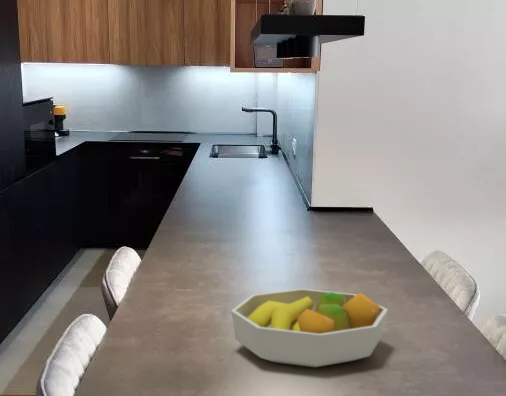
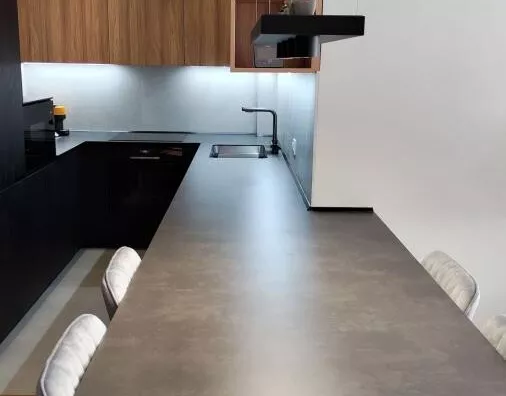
- fruit bowl (309, 320)
